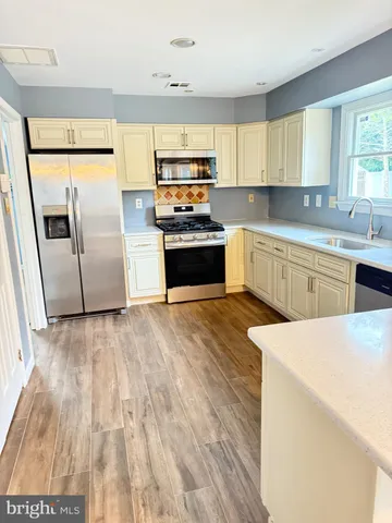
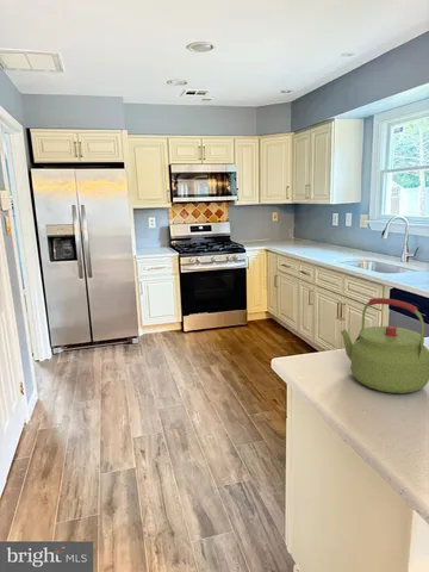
+ kettle (380, 337)
